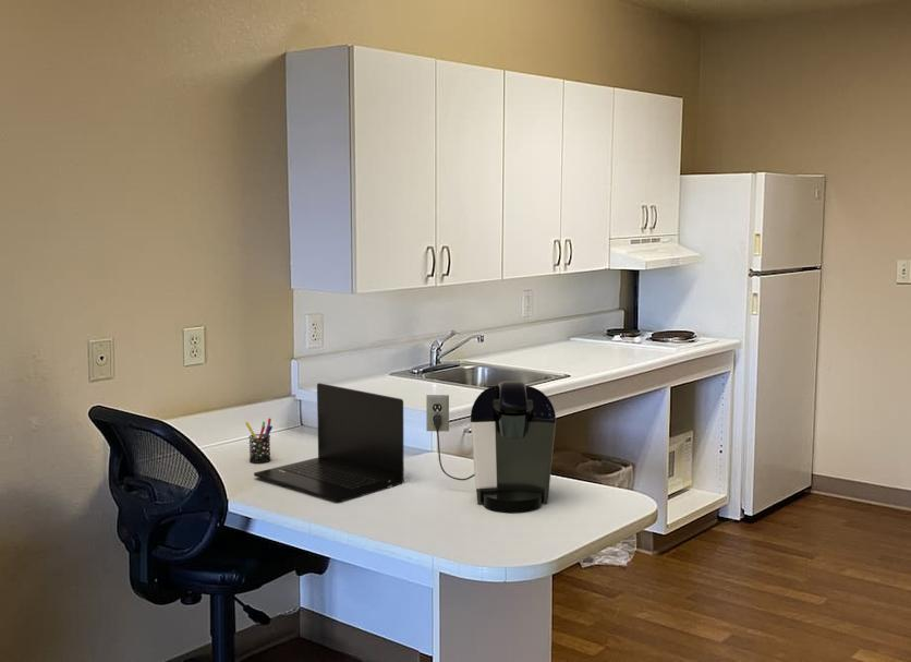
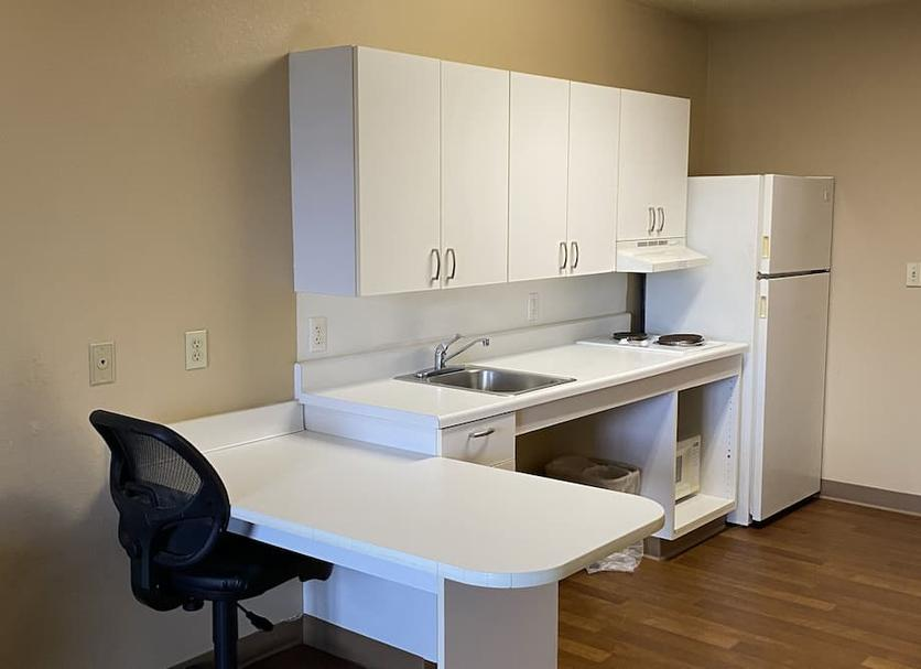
- laptop (326, 438)
- pen holder (262, 438)
- coffee maker (488, 441)
